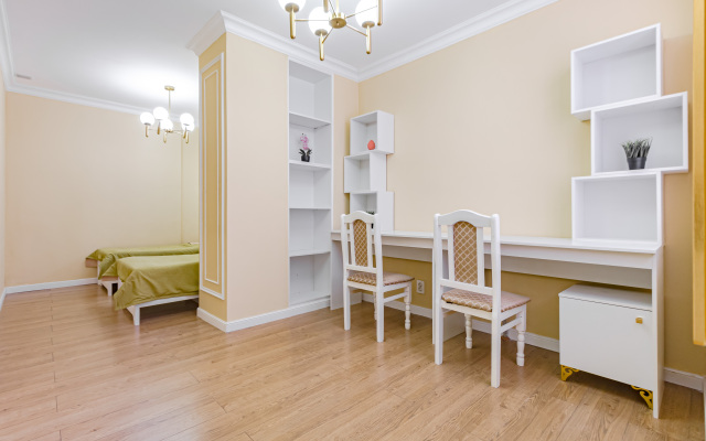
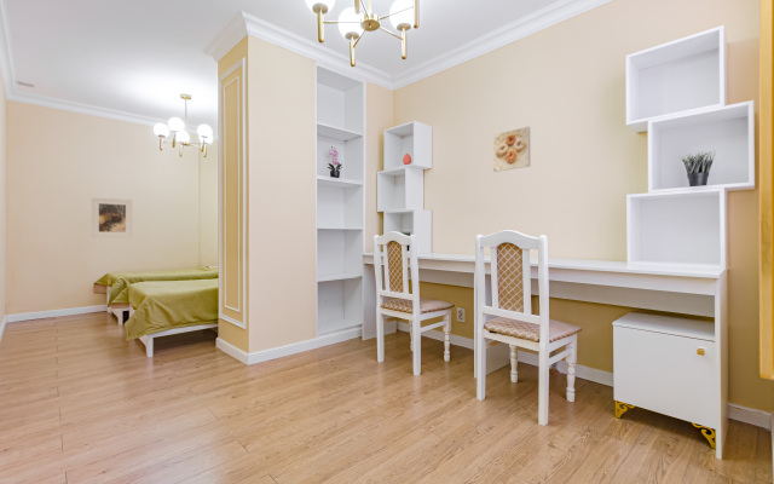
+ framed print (112, 218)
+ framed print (510, 150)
